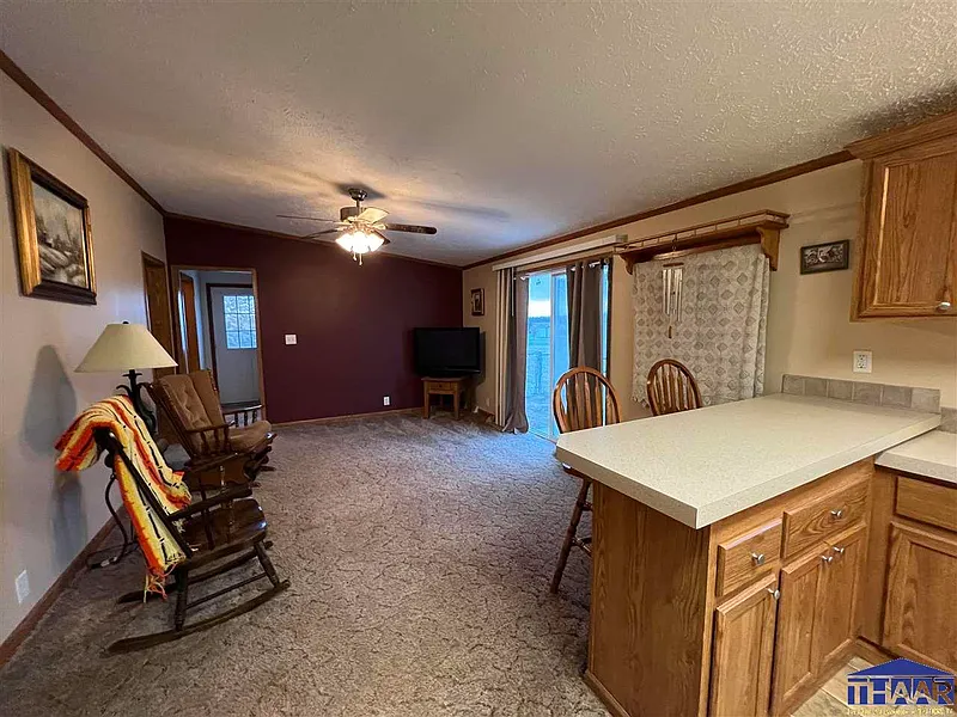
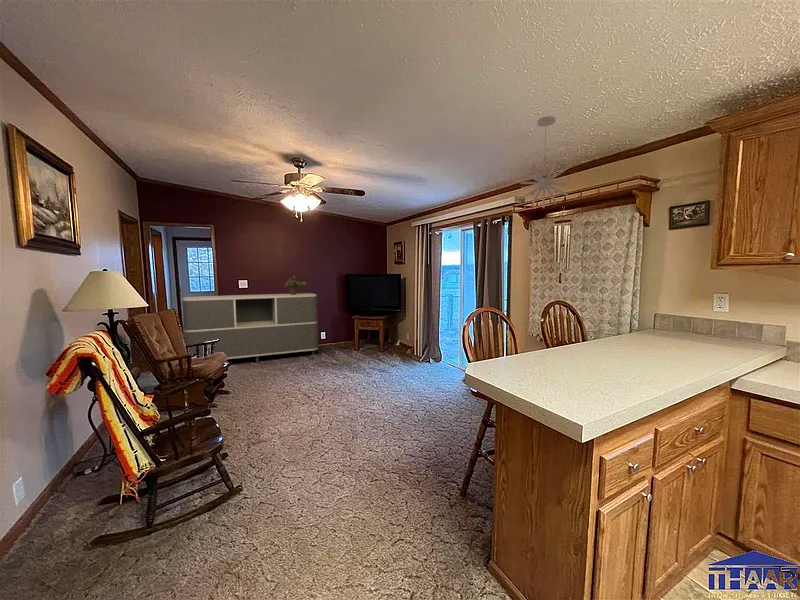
+ potted plant (295, 284)
+ pendant light (544, 163)
+ sideboard (255, 327)
